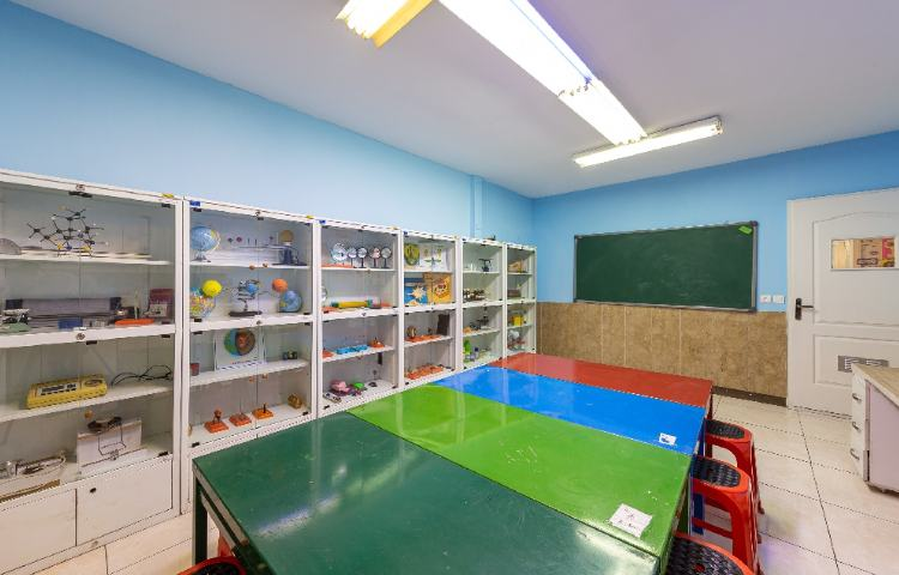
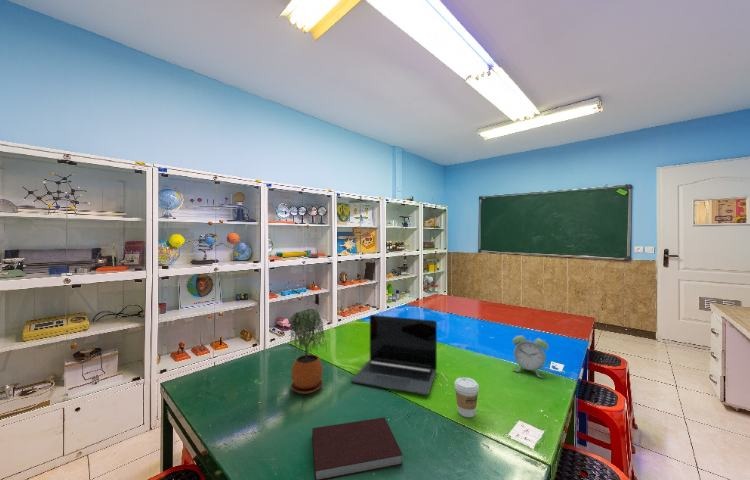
+ potted plant (308, 349)
+ notebook (354, 445)
+ coffee cup (466, 396)
+ laptop (395, 350)
+ alarm clock (529, 352)
